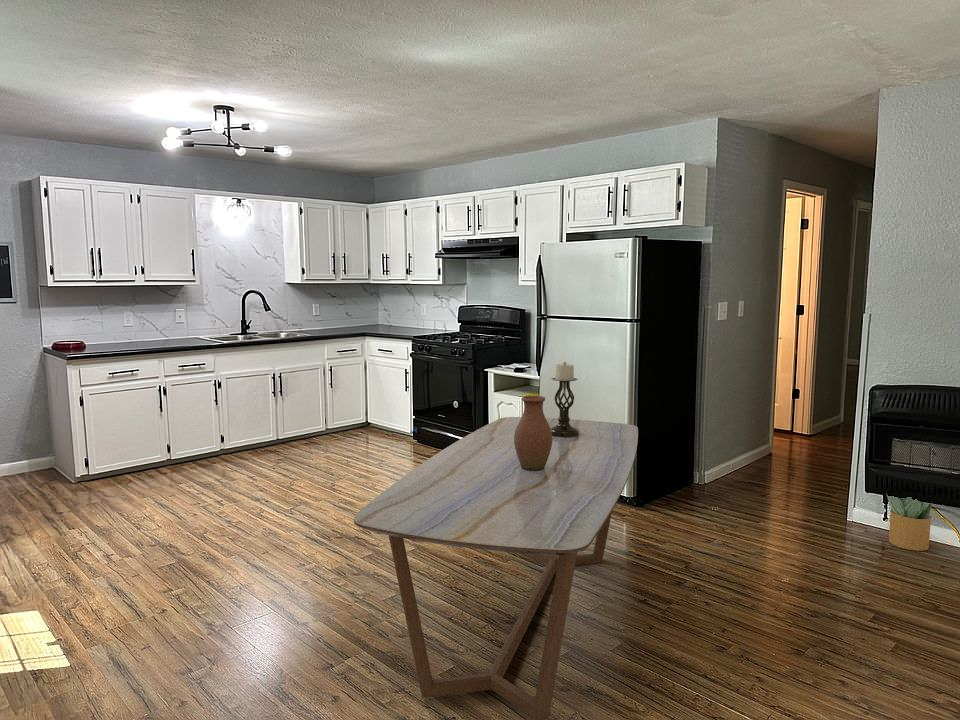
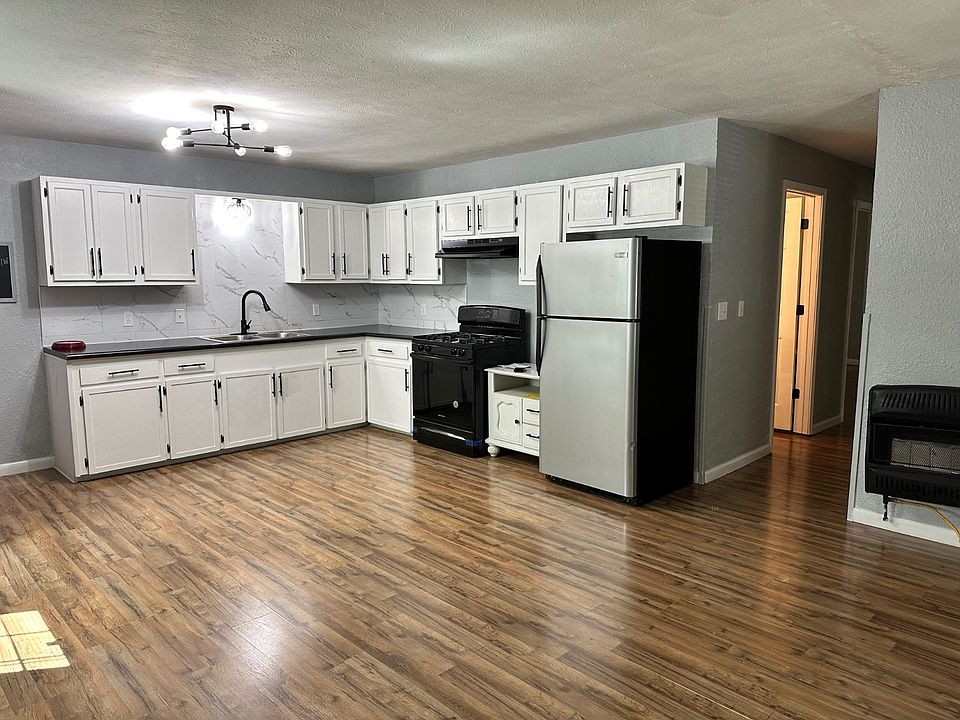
- dining table (529, 539)
- vase (533, 432)
- potted plant (907, 516)
- candle holder (565, 397)
